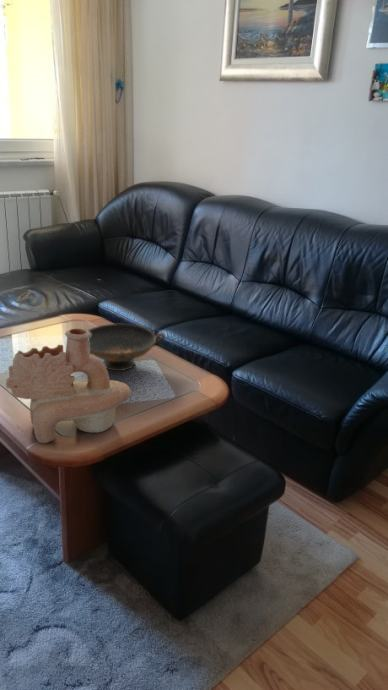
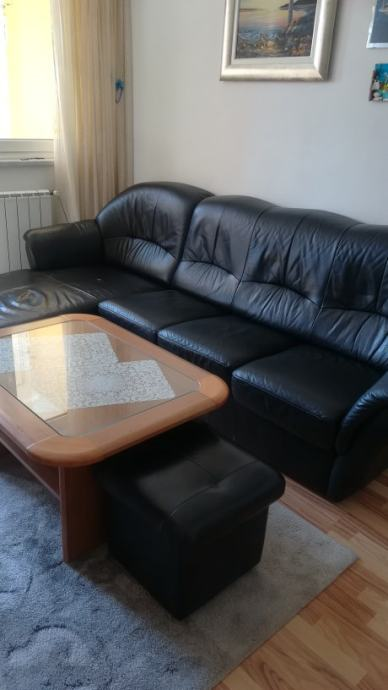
- decorative bowl (118, 350)
- decorative vase (70, 382)
